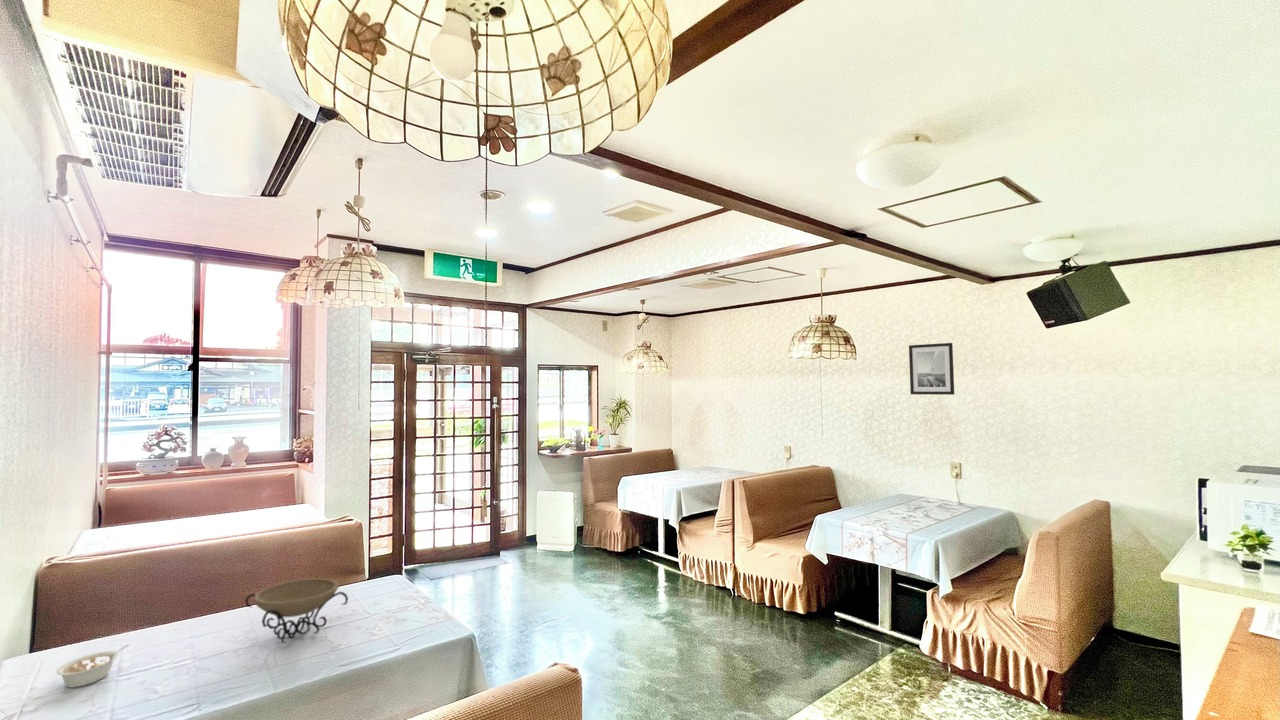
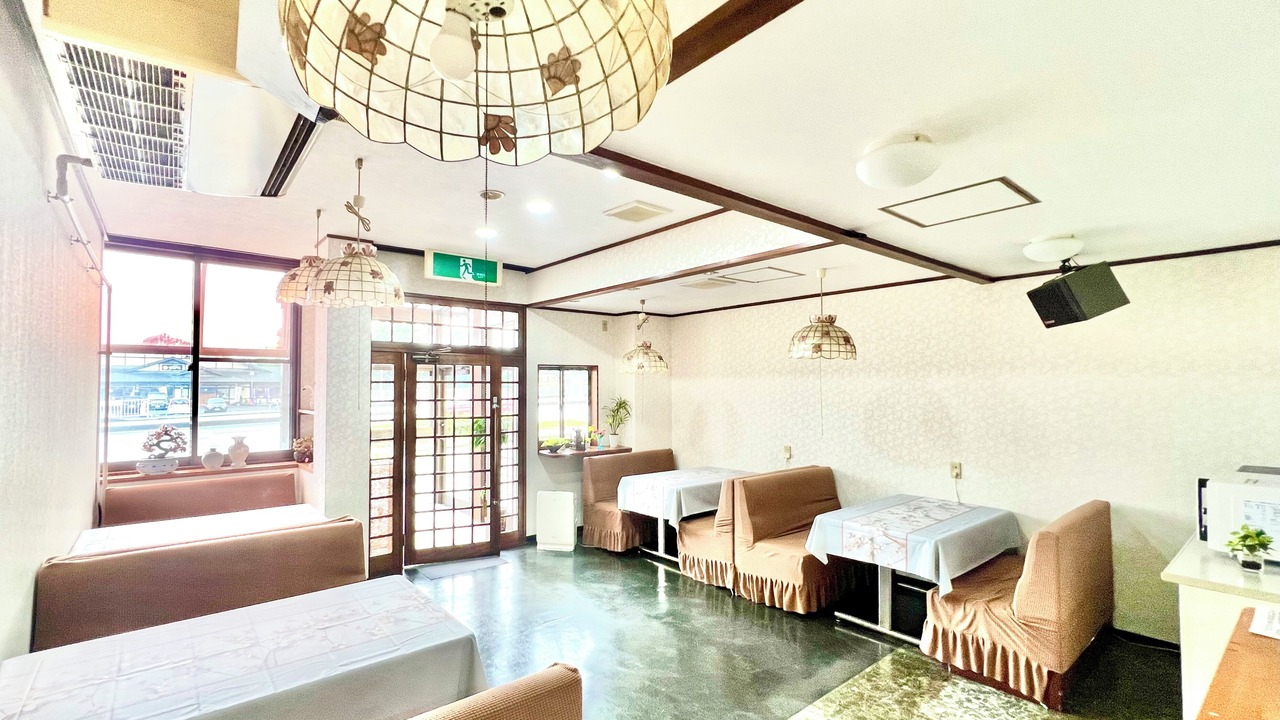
- wall art (931, 369)
- legume (89, 667)
- decorative bowl (296, 612)
